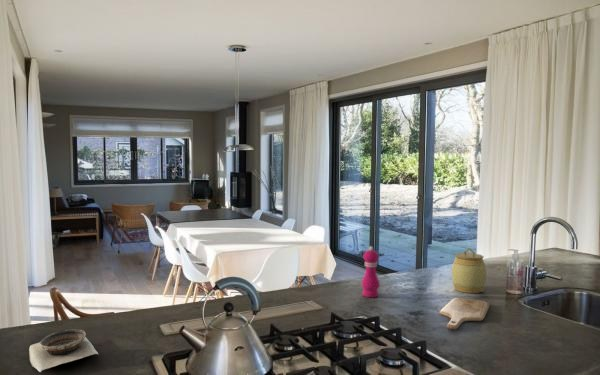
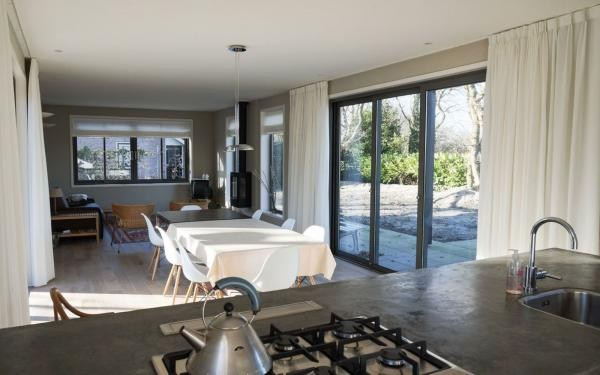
- pepper mill (370, 270)
- bowl (63, 345)
- jar (468, 268)
- cutting board (462, 313)
